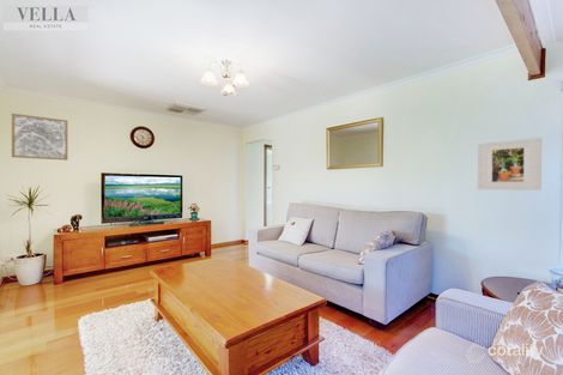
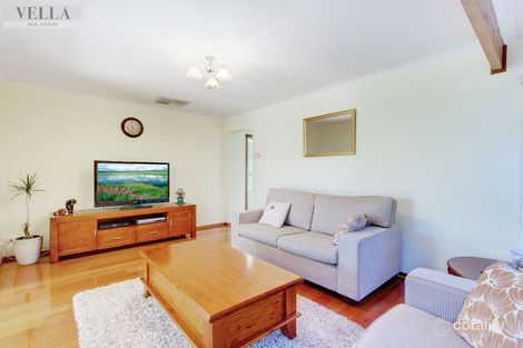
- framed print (507, 165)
- wall art (41, 138)
